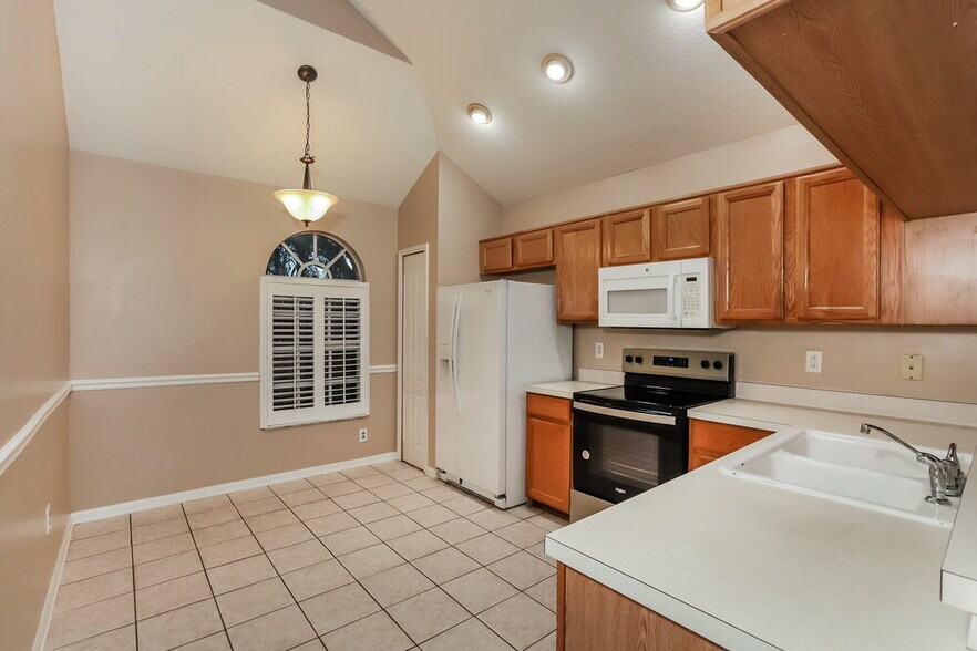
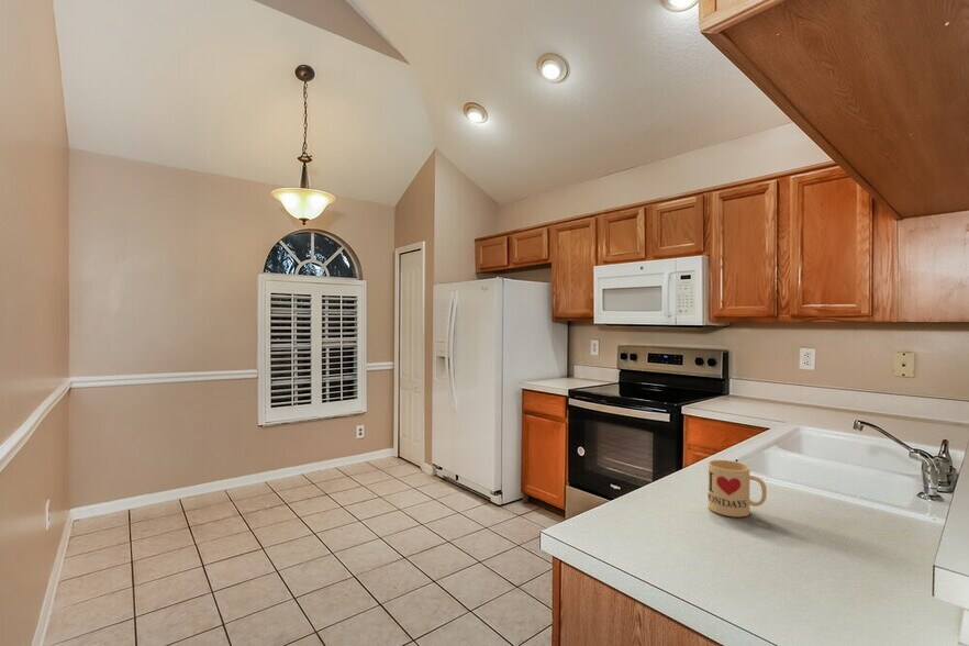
+ mug (736, 489)
